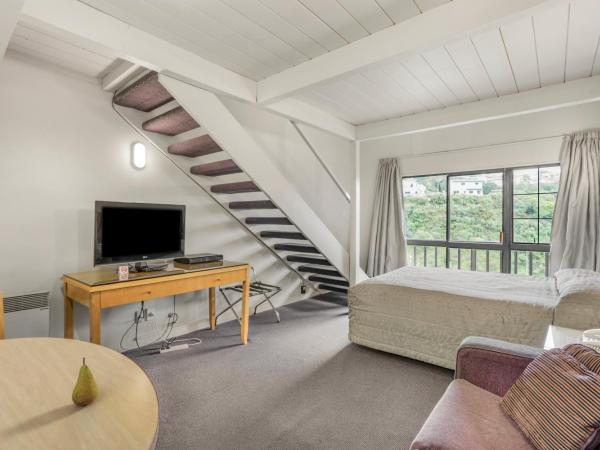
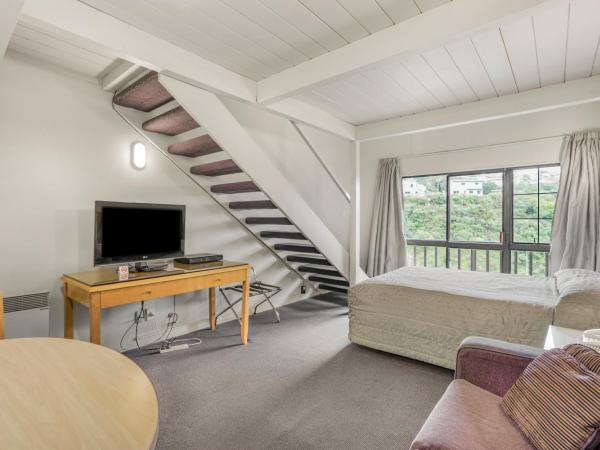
- fruit (85, 380)
